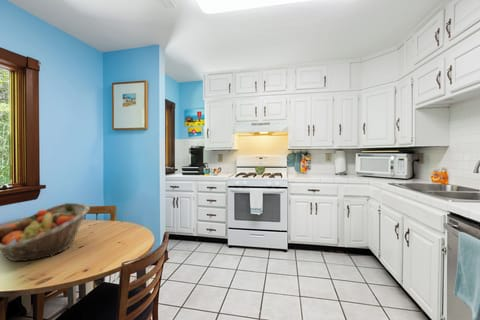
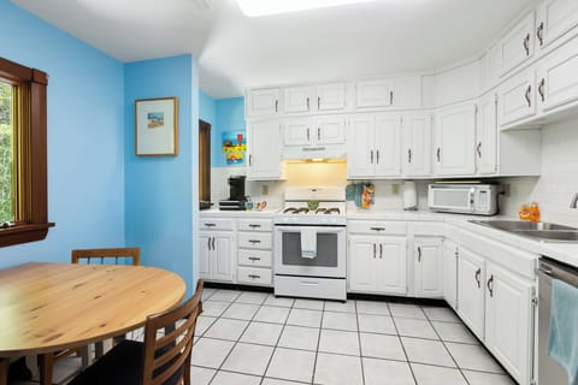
- fruit basket (45, 228)
